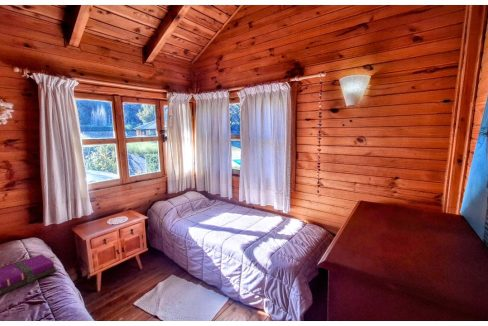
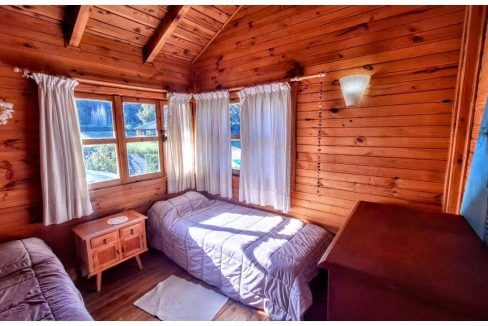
- hardback book (23, 272)
